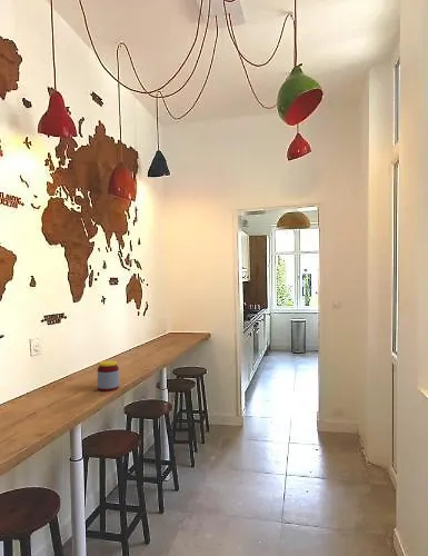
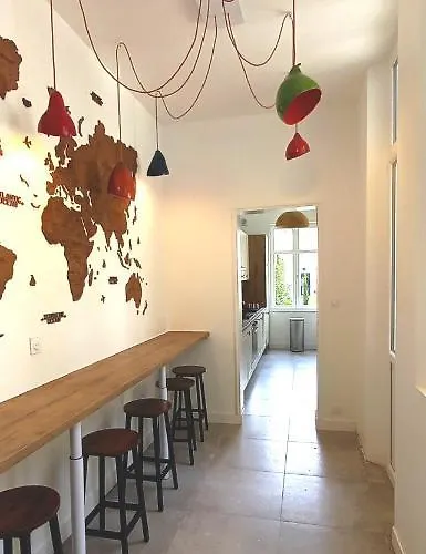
- jar (108, 375)
